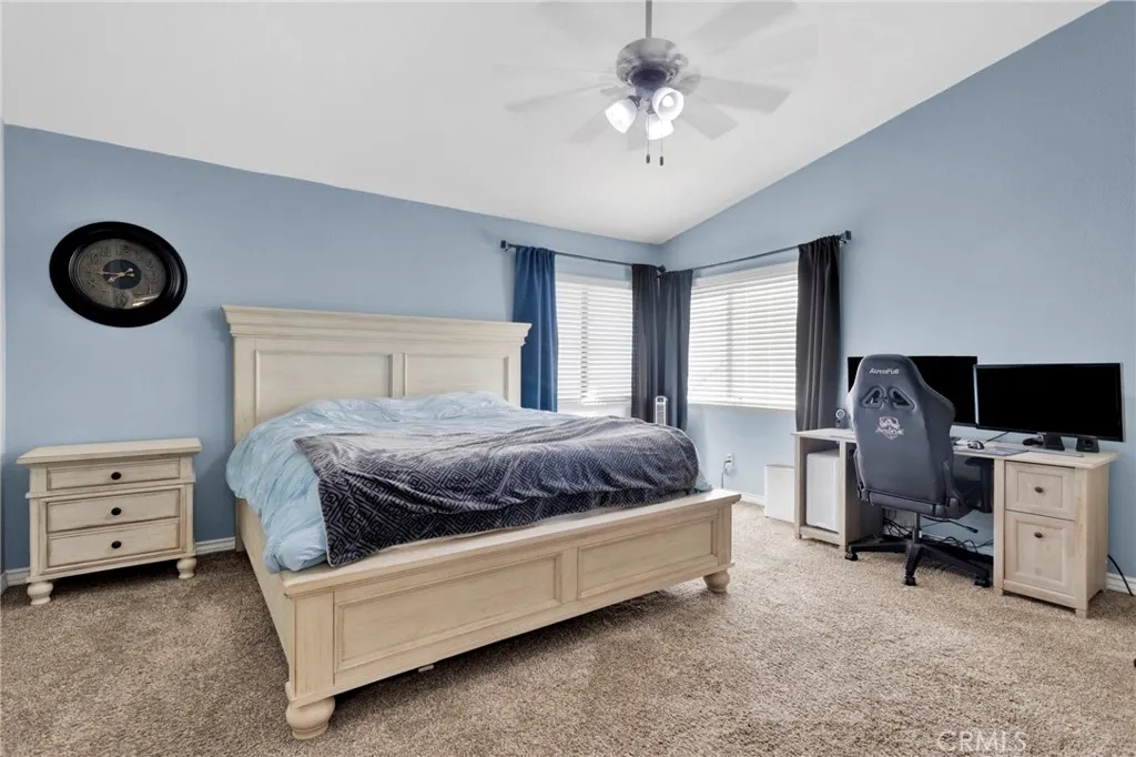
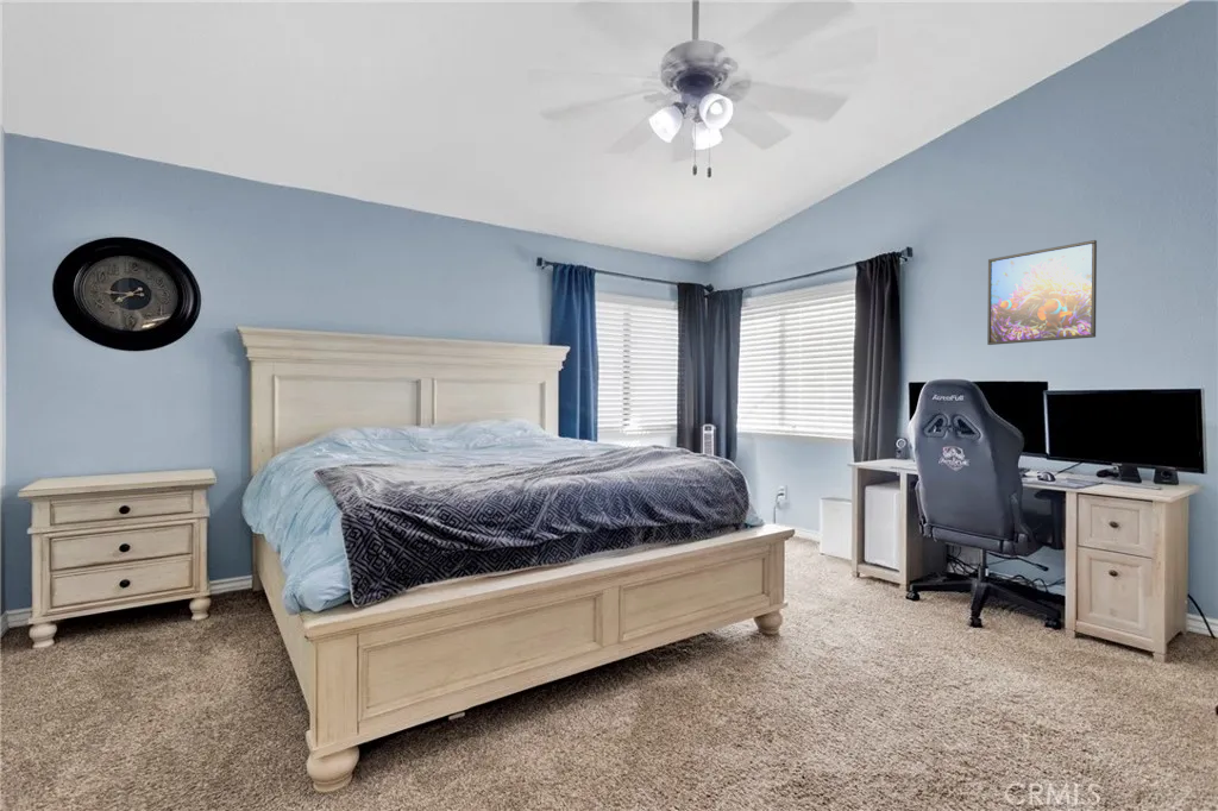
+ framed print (1038, 295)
